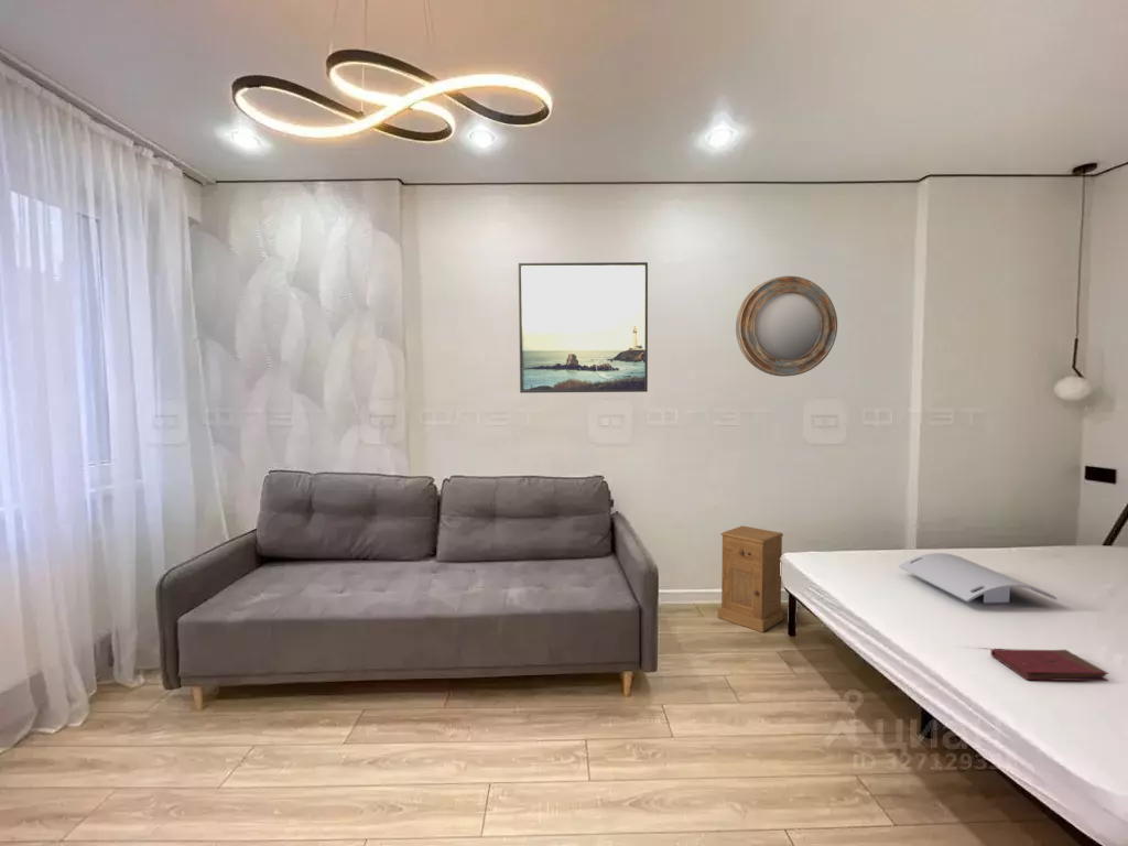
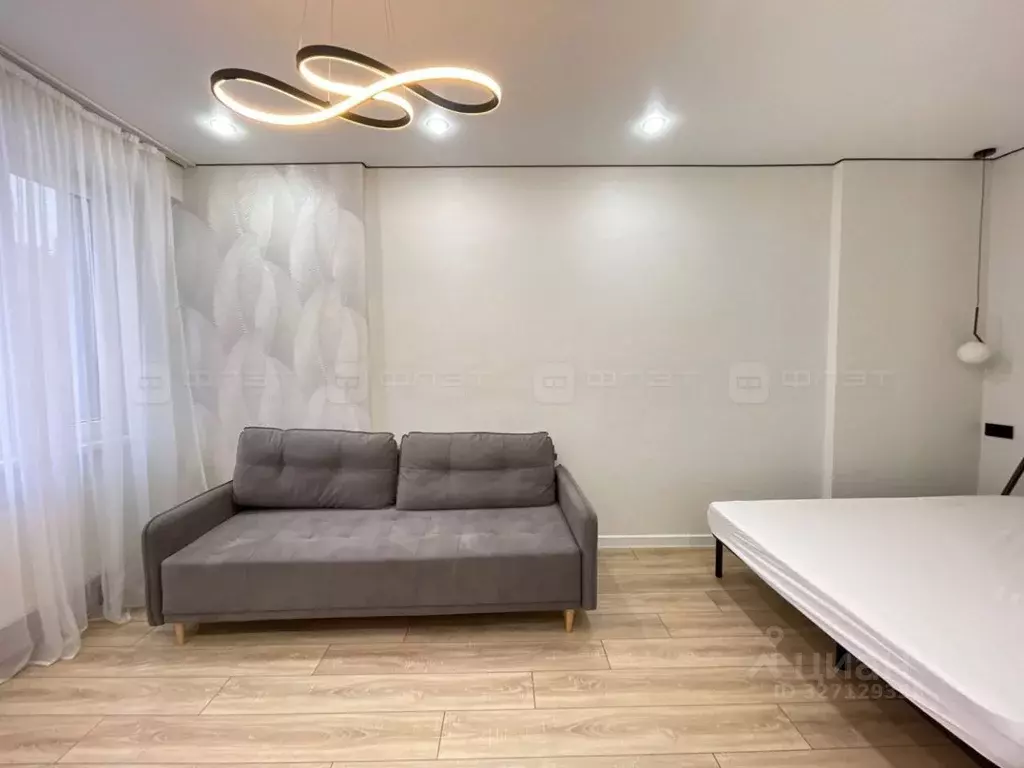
- serving tray (970, 578)
- nightstand (750, 576)
- book (1046, 663)
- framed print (583, 327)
- home mirror (787, 326)
